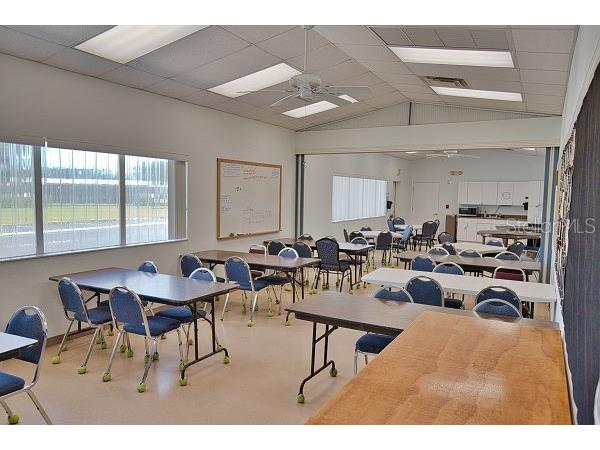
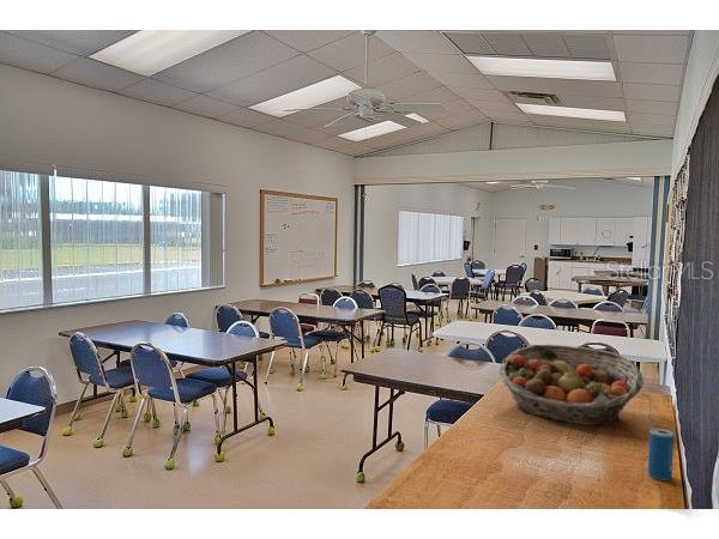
+ beverage can (660, 454)
+ fruit basket (567, 382)
